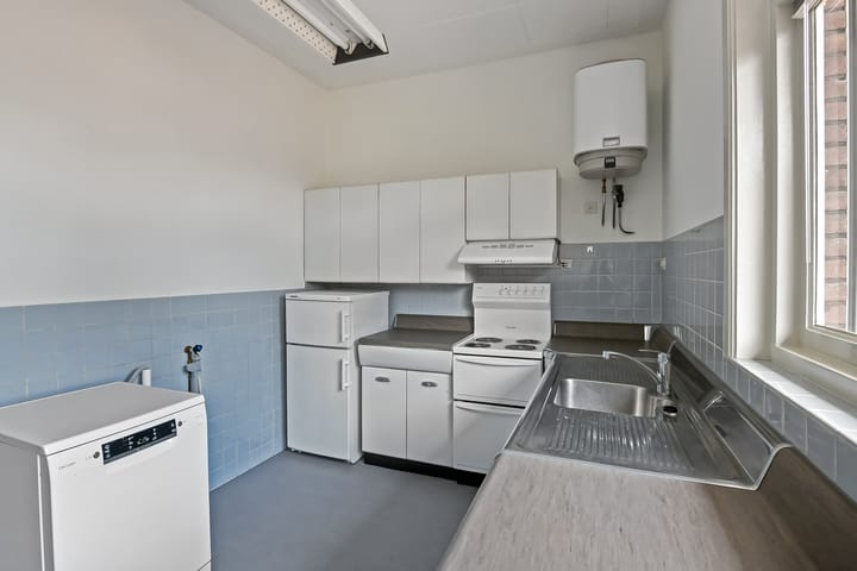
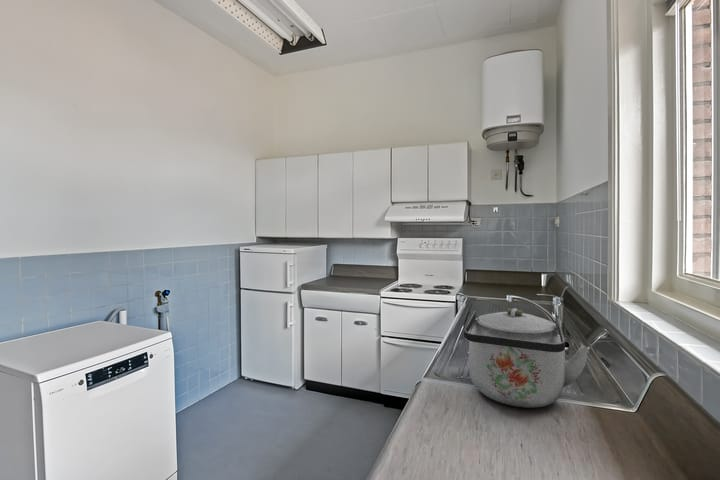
+ kettle (525, 353)
